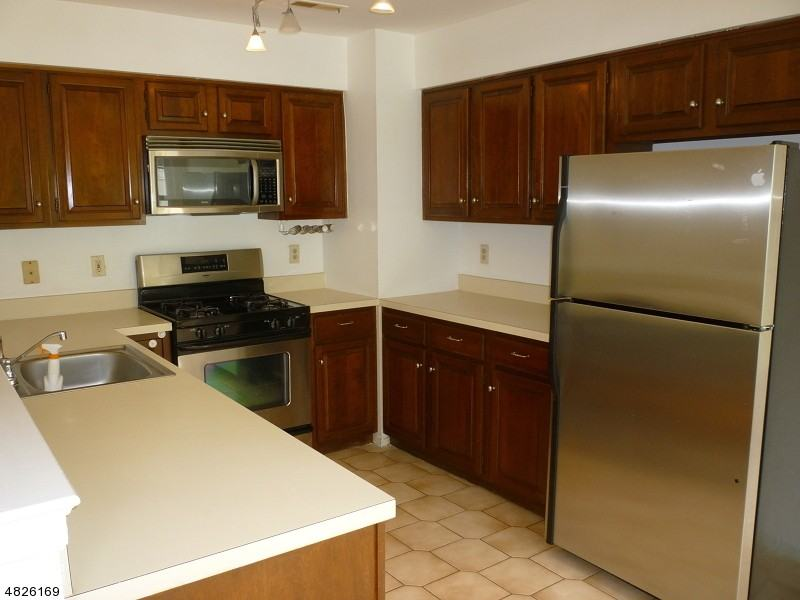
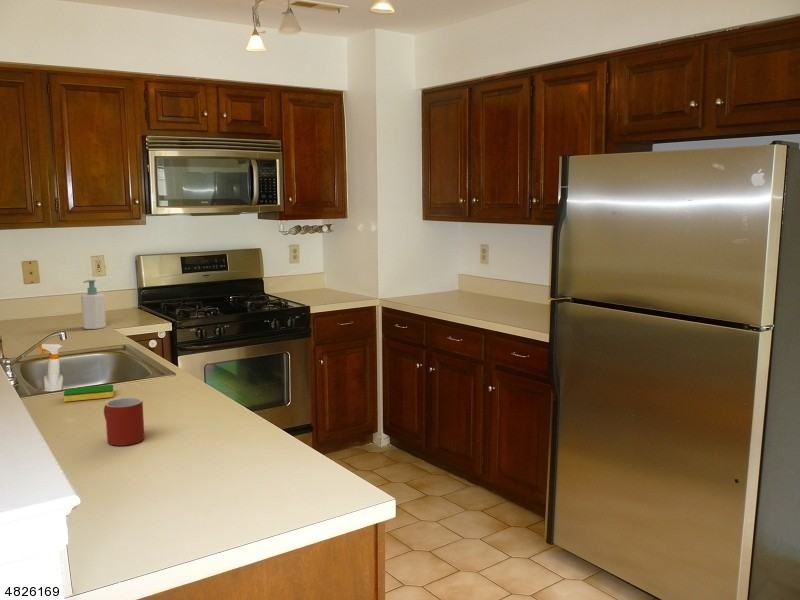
+ mug (119, 420)
+ dish sponge (89, 392)
+ soap bottle (92, 303)
